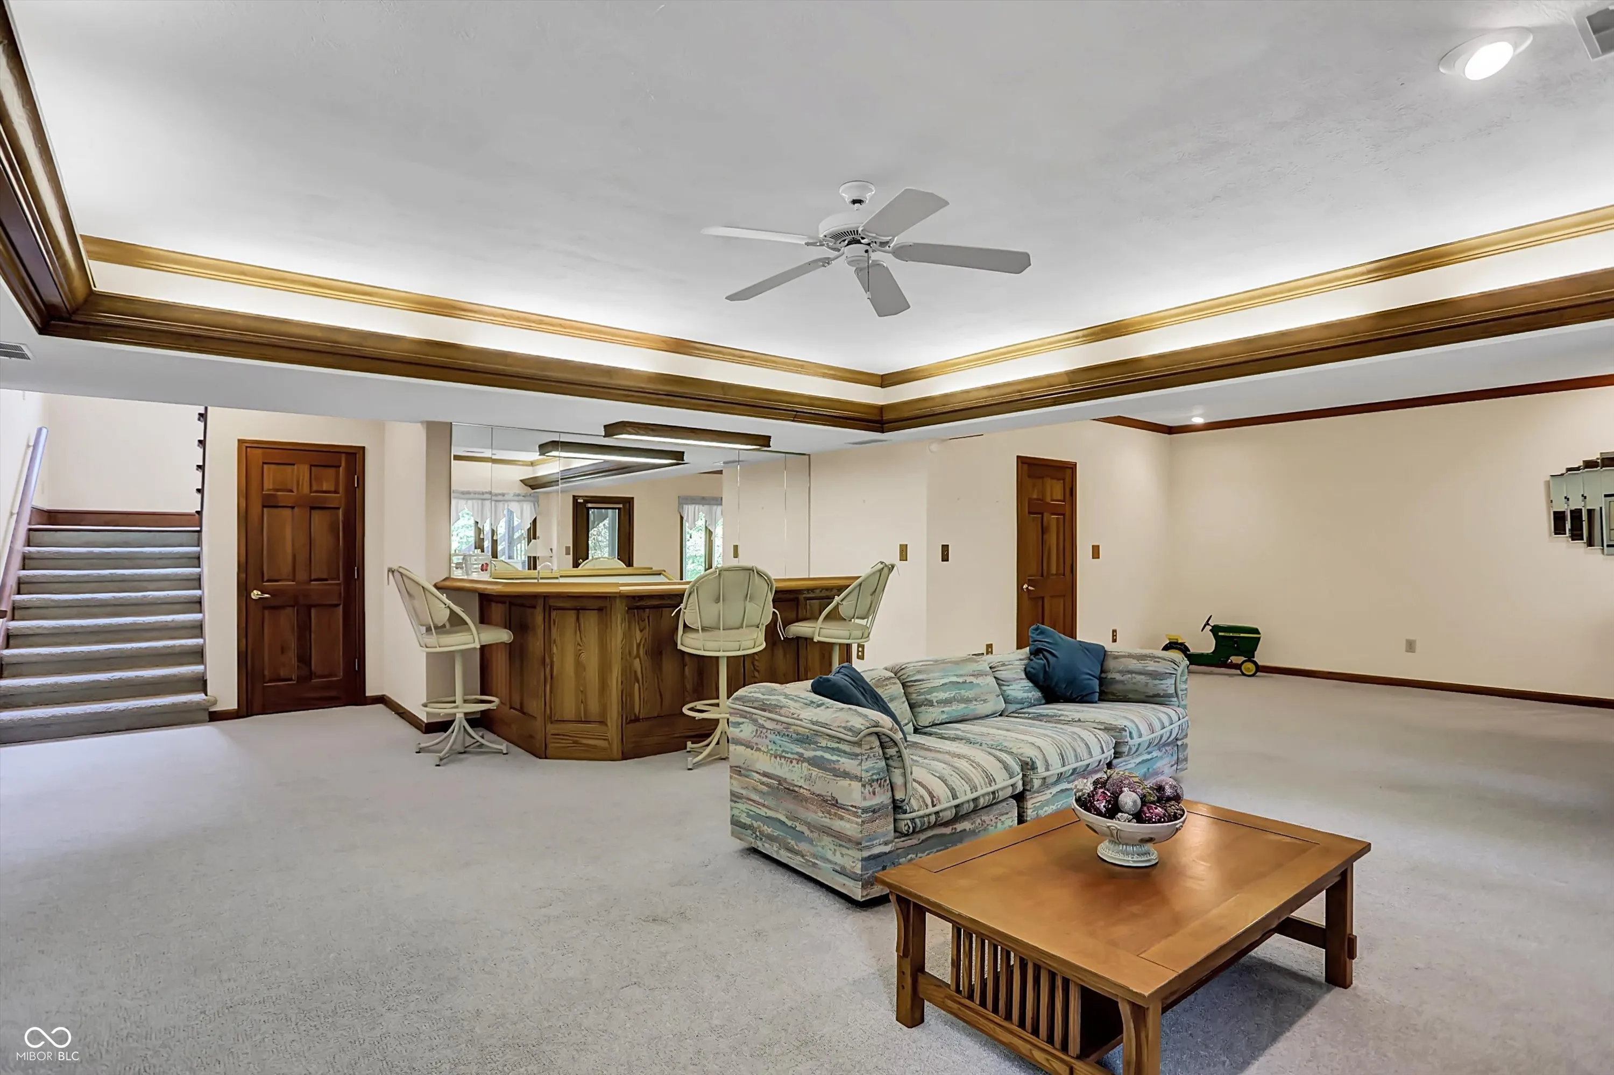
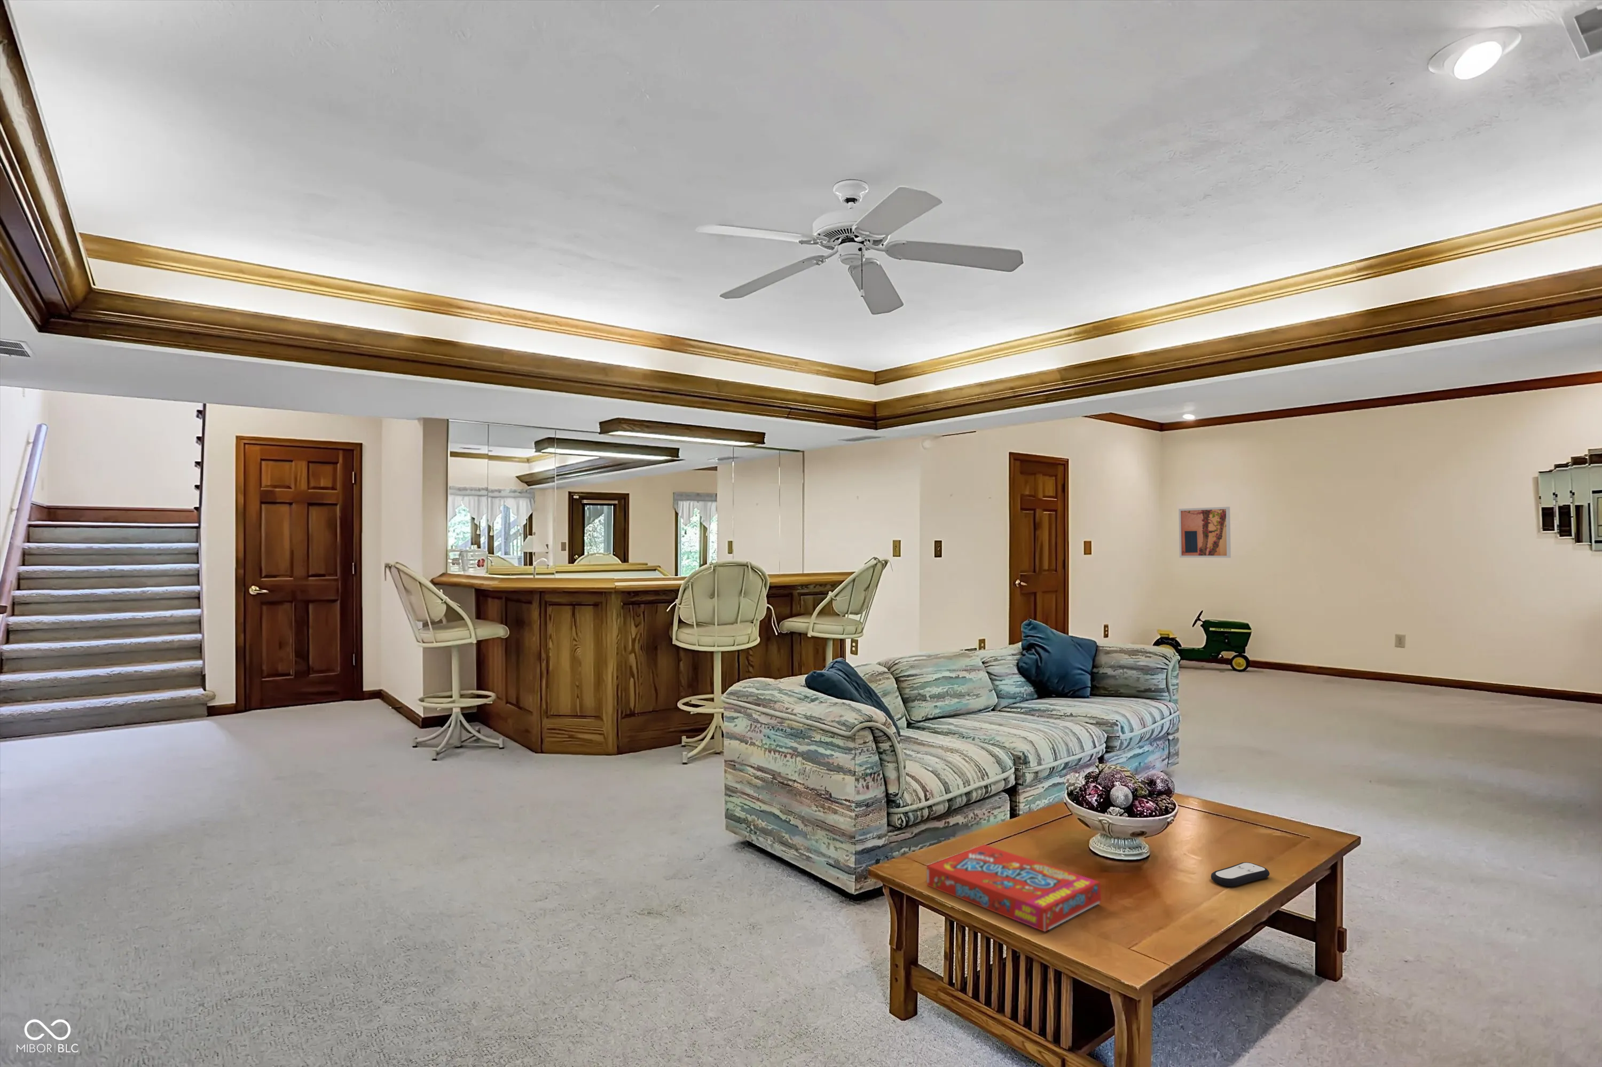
+ snack box (1011, 884)
+ remote control (1239, 874)
+ wall art (1204, 532)
